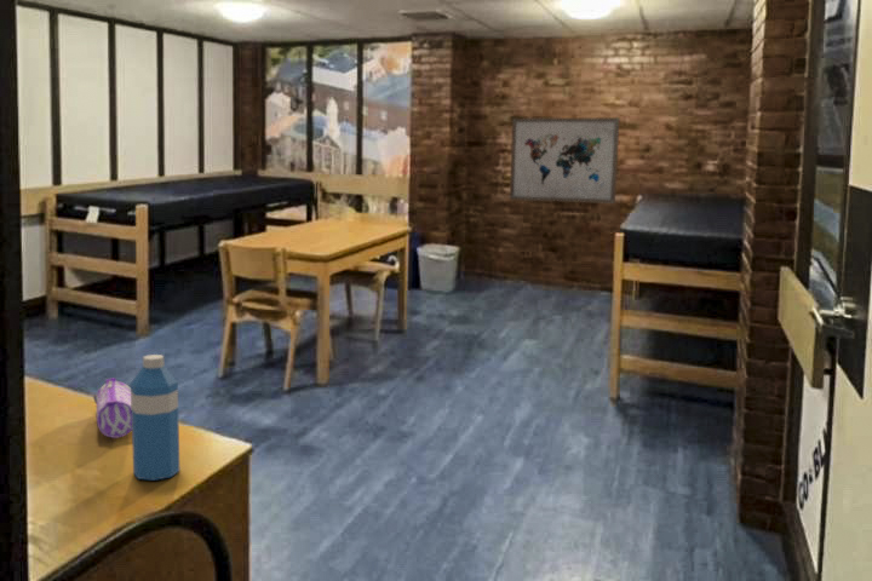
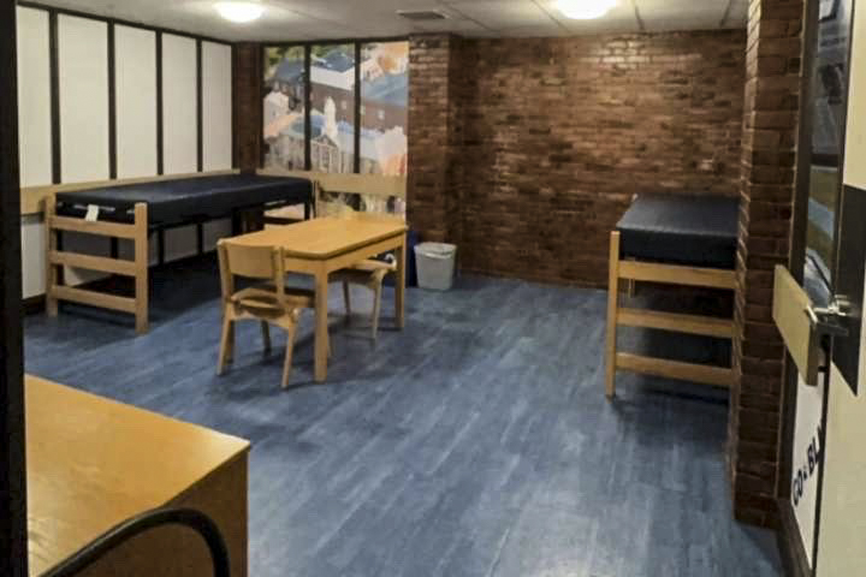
- pencil case (115, 405)
- wall art (562, 160)
- water bottle (155, 414)
